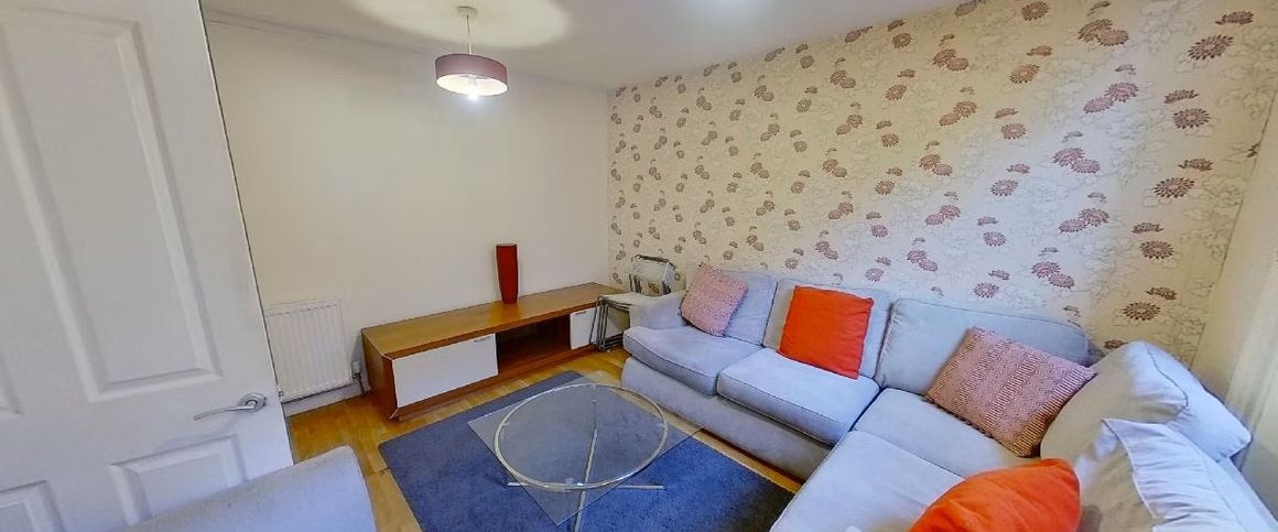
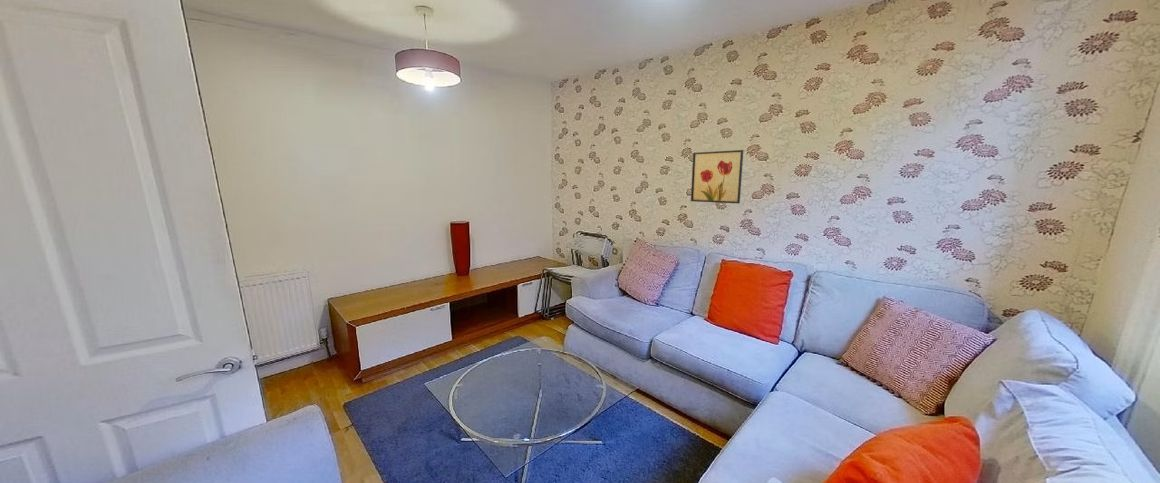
+ wall art (716, 177)
